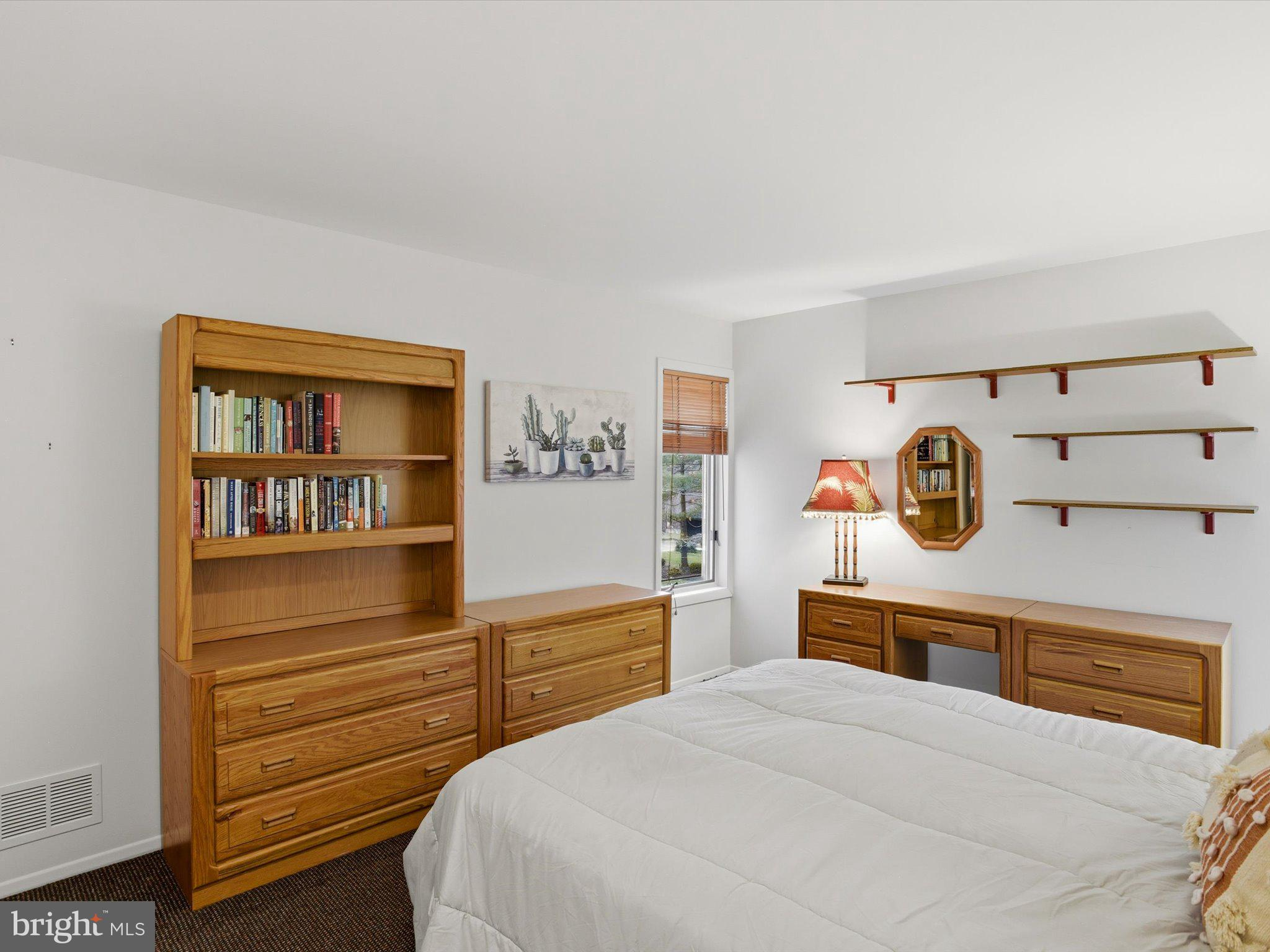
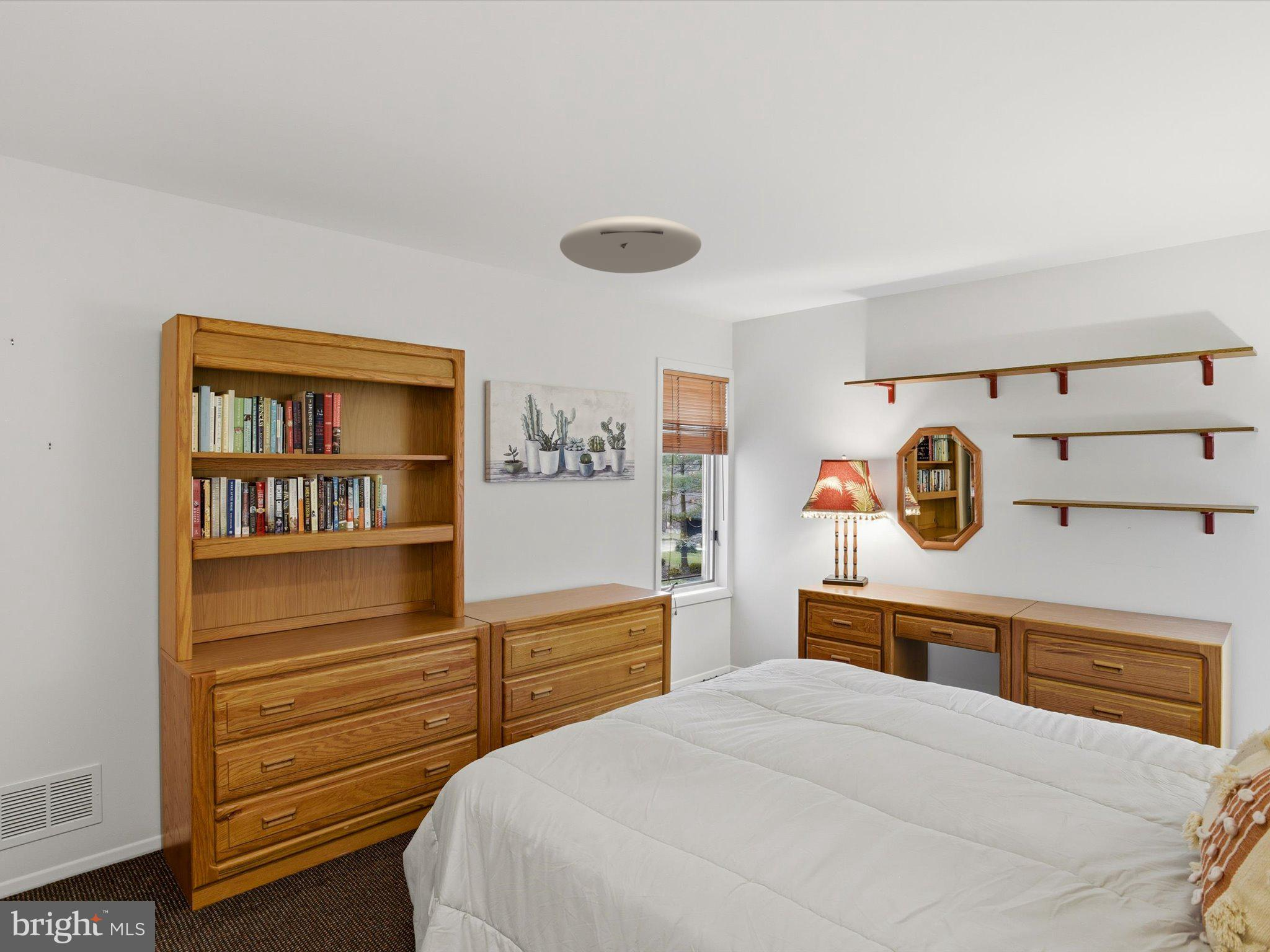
+ ceiling light (630, 247)
